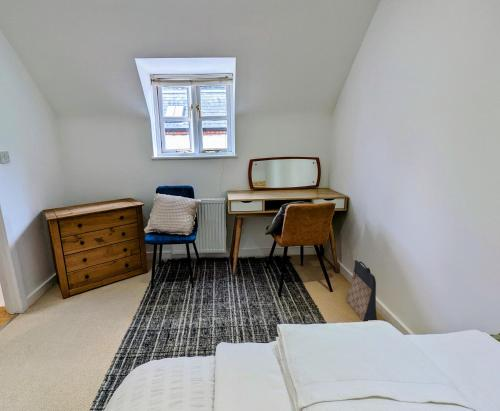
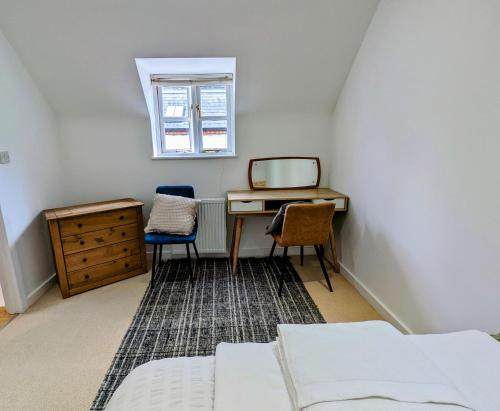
- bag (362, 287)
